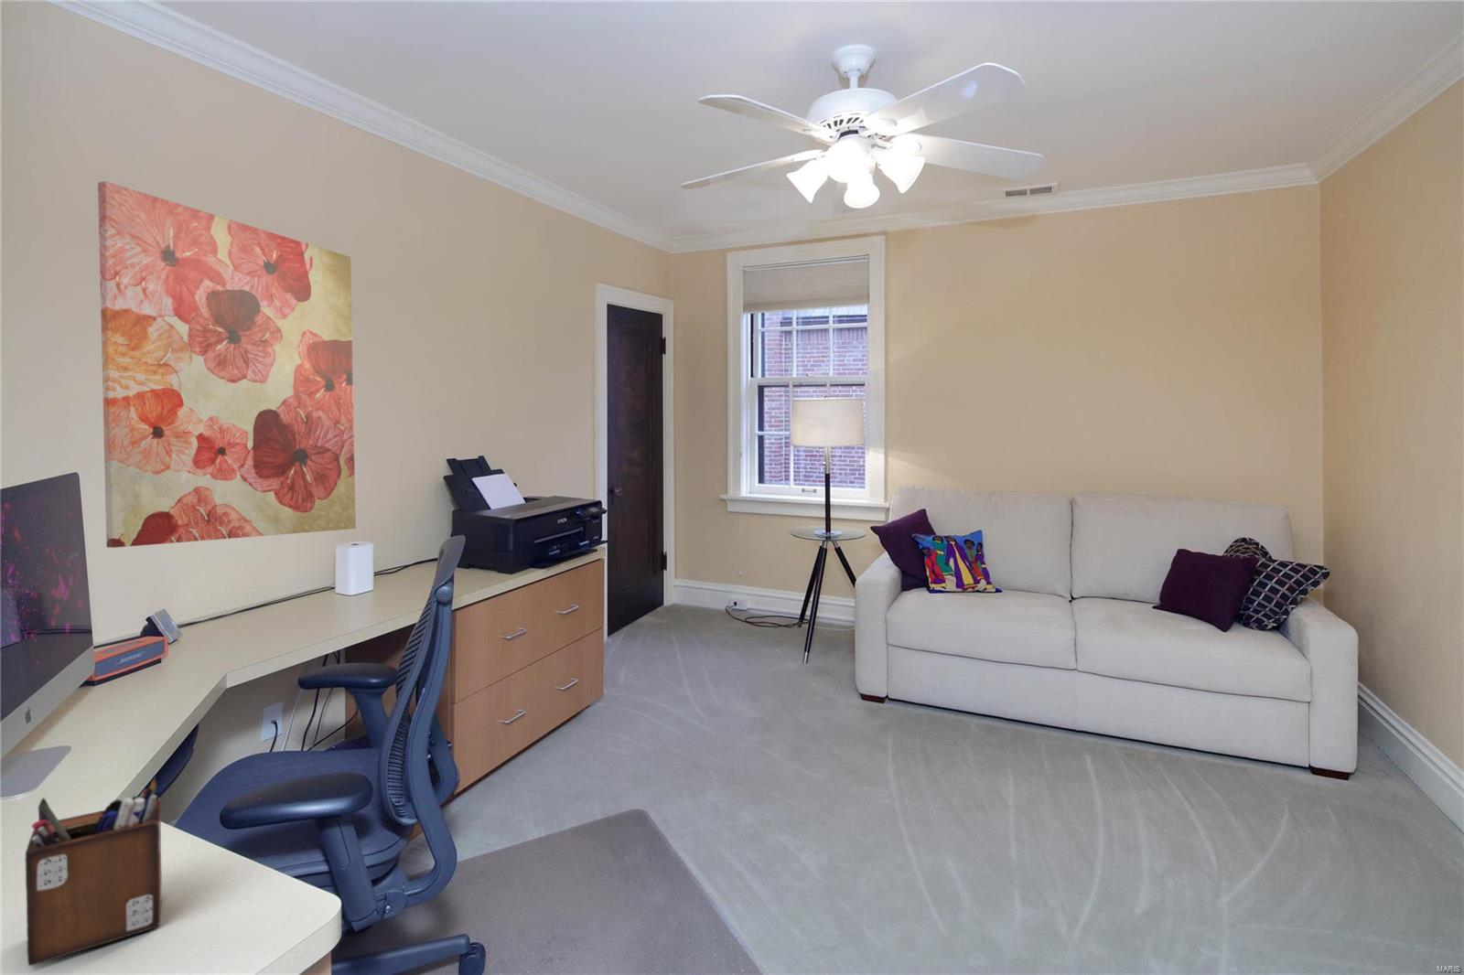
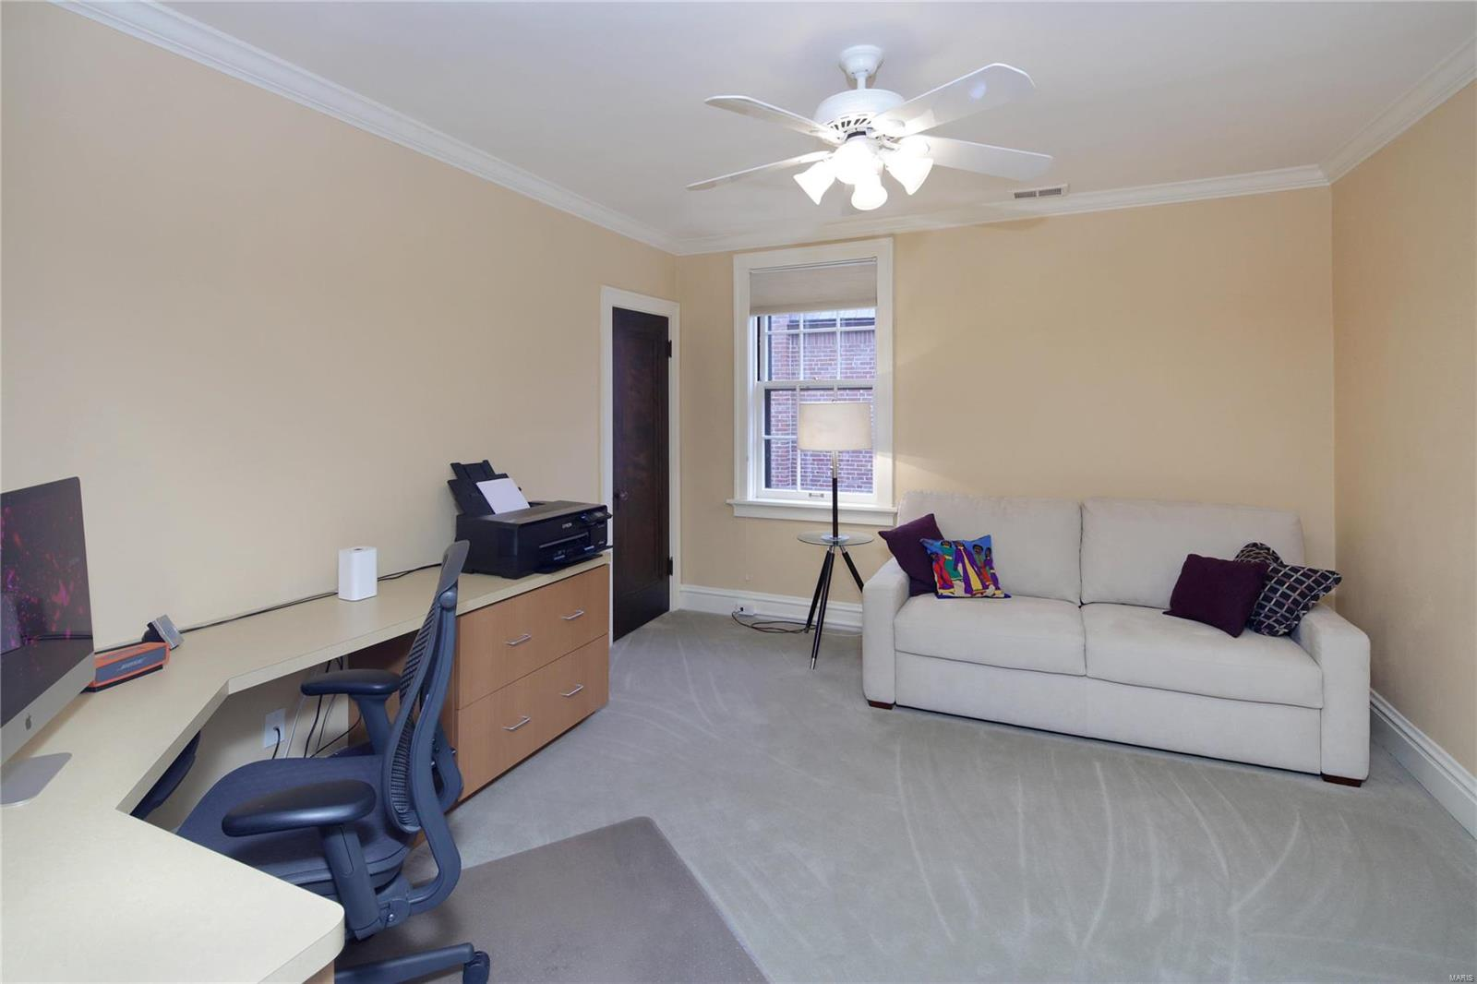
- wall art (246, 381)
- desk organizer (98, 855)
